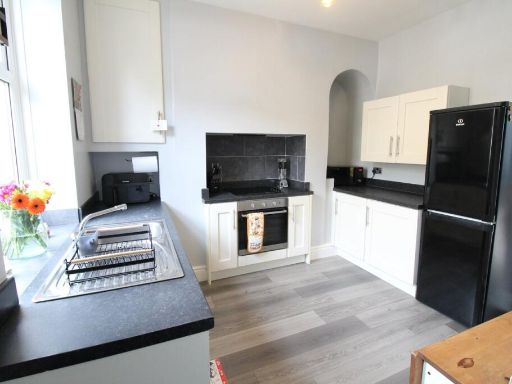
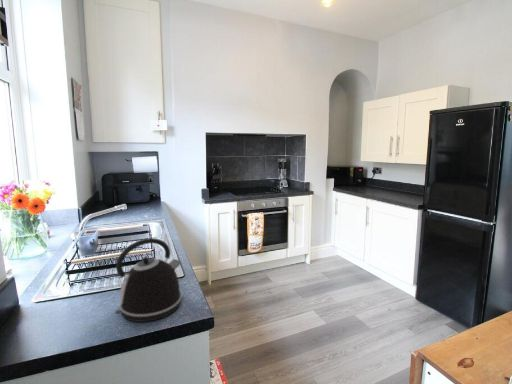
+ kettle (149, 272)
